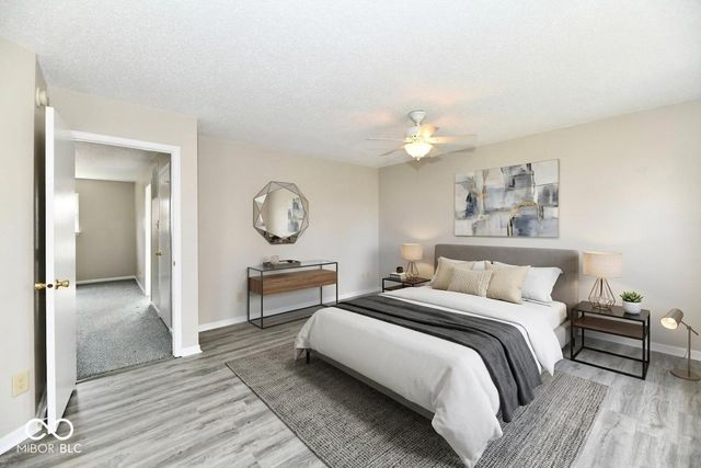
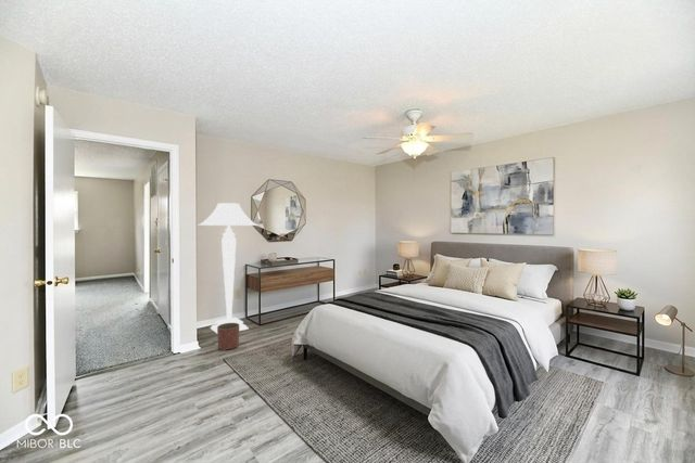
+ floor lamp (228, 266)
+ planter (228, 336)
